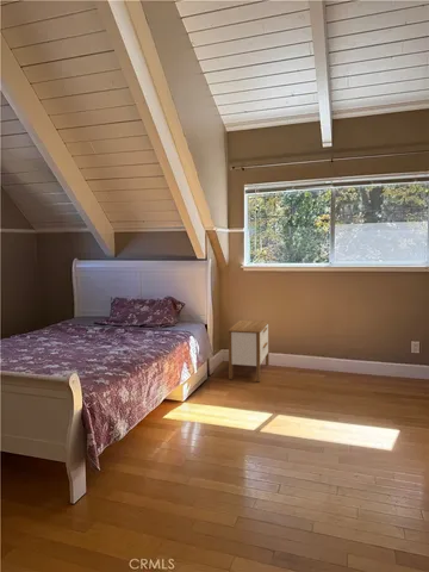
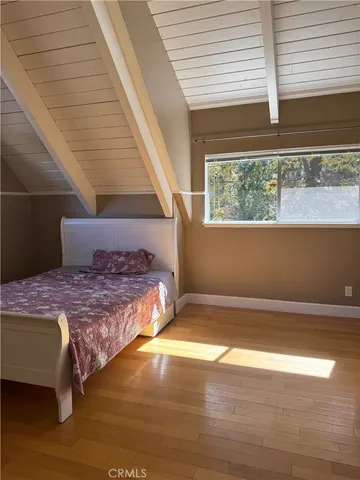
- nightstand (250, 348)
